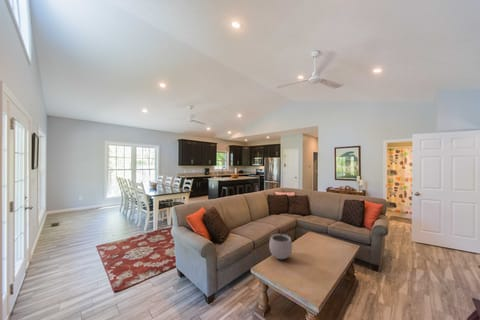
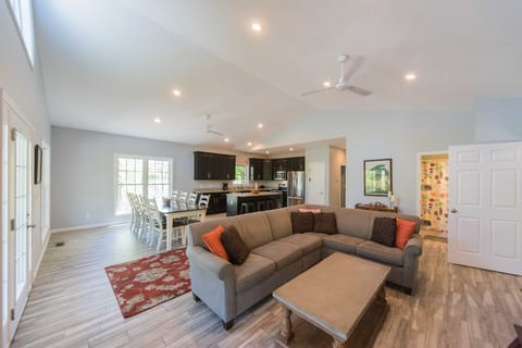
- plant pot (280, 243)
